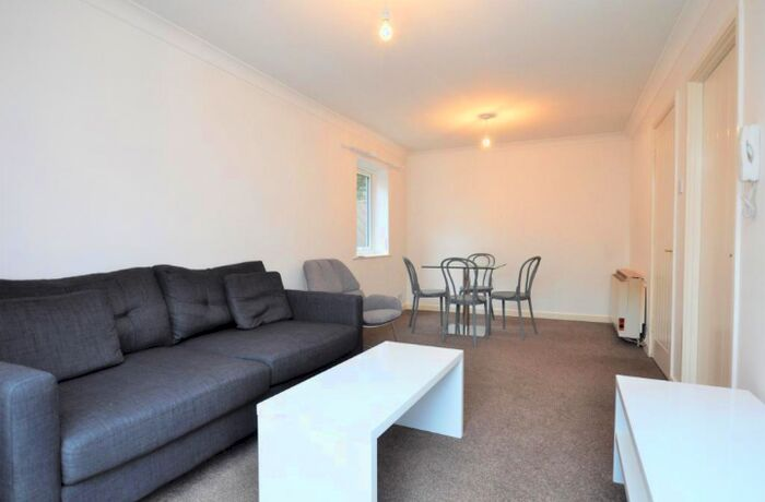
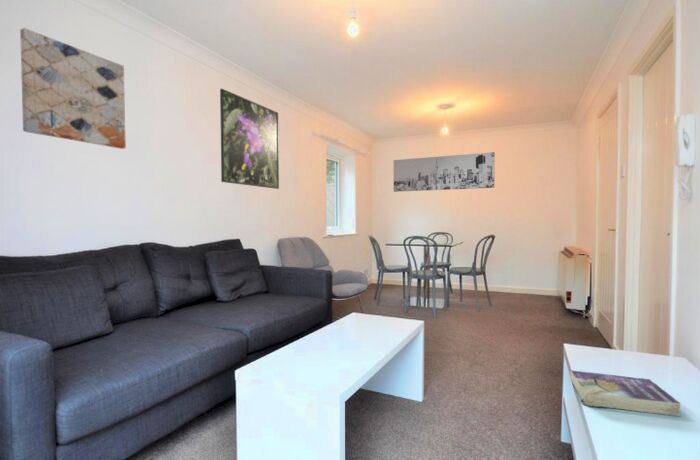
+ wall art (78, 95)
+ wall art (441, 173)
+ book (617, 389)
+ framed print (252, 143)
